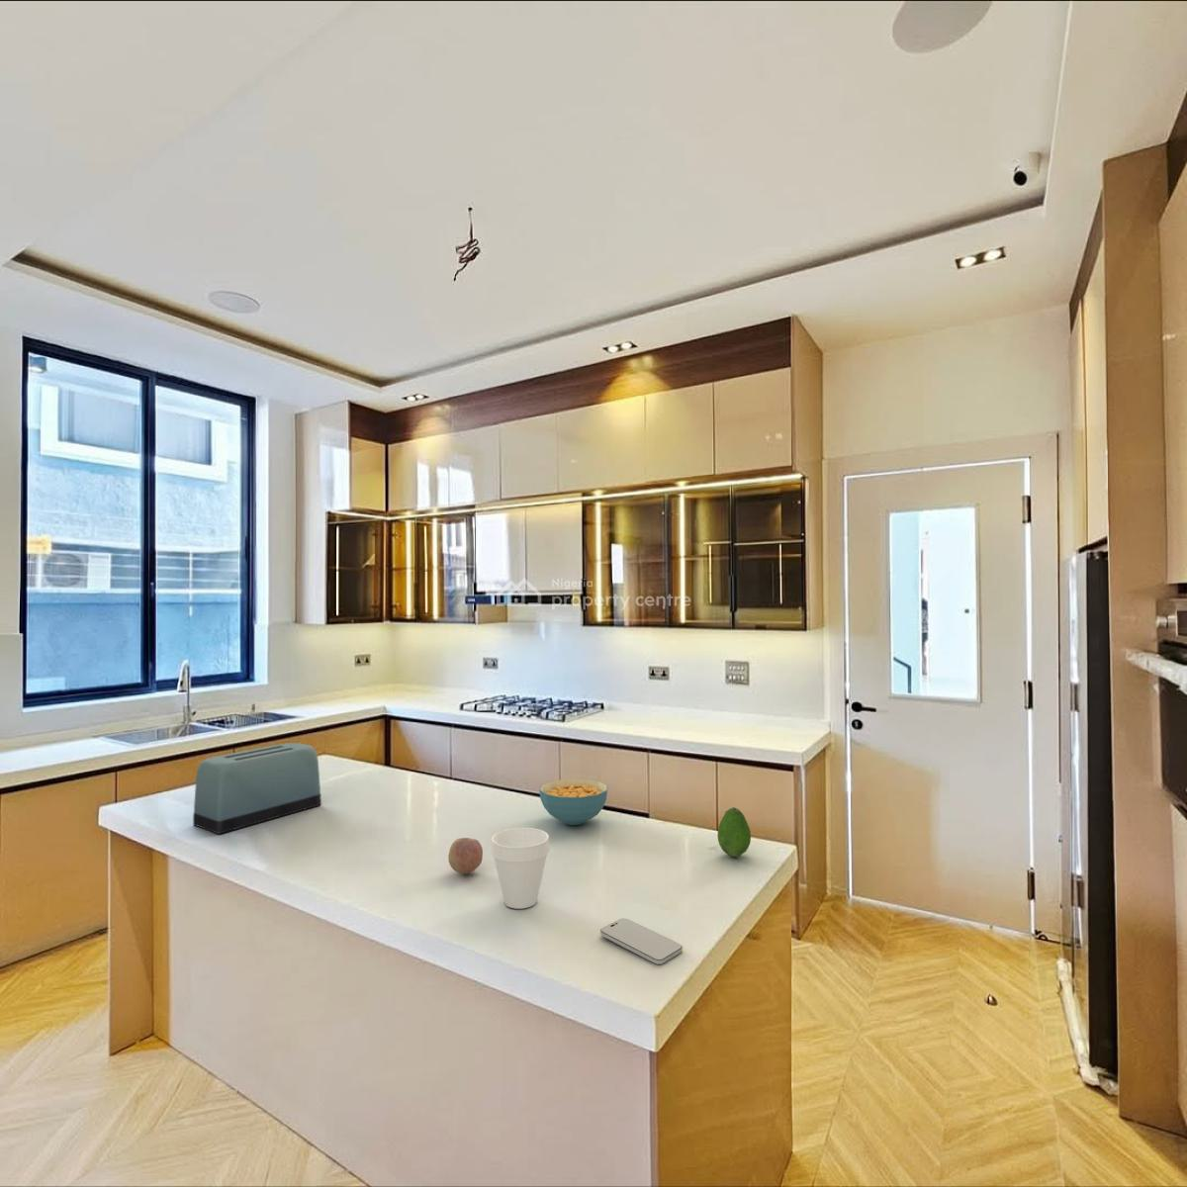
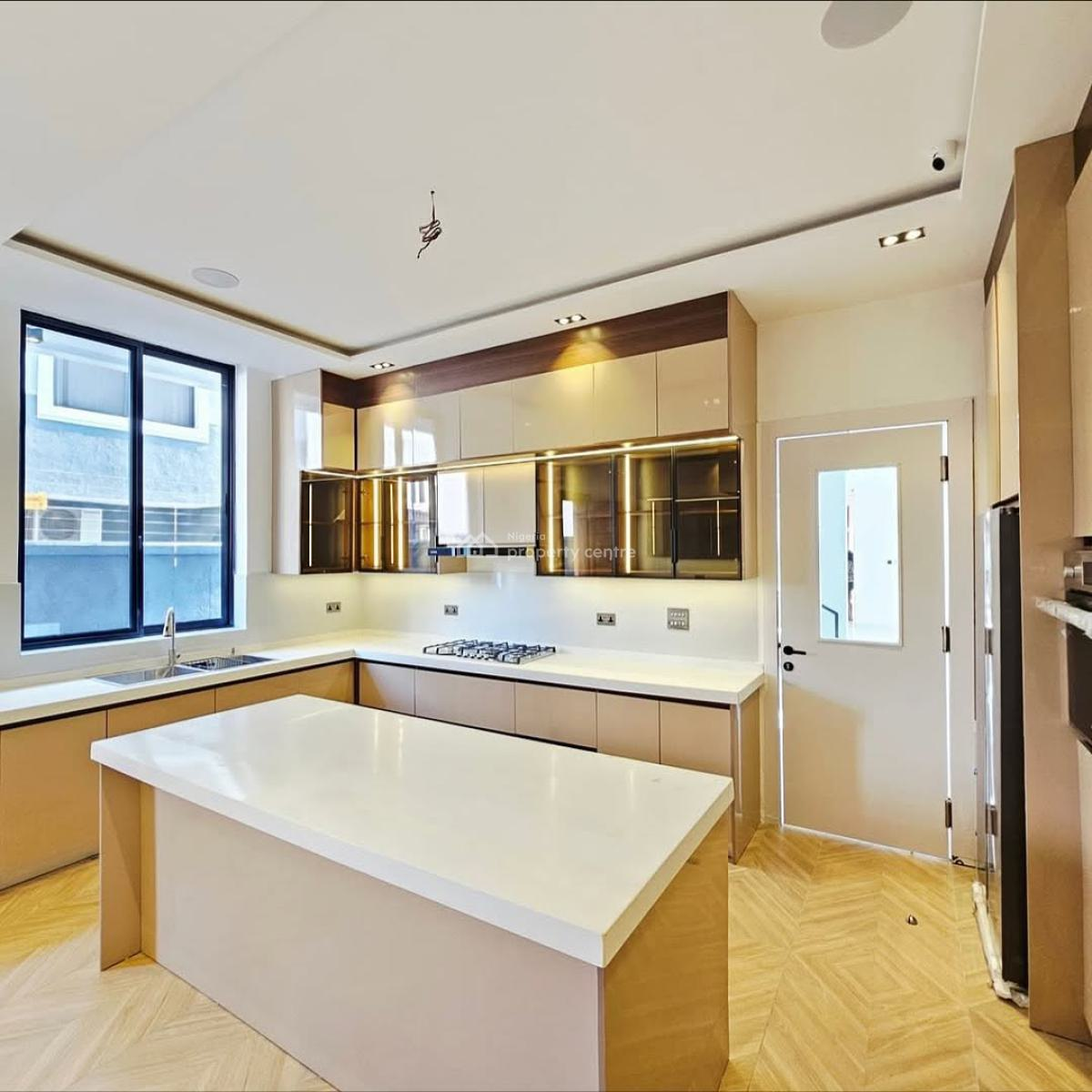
- fruit (465, 855)
- fruit (734, 830)
- smartphone (640, 939)
- cup (521, 869)
- toaster (261, 783)
- cereal bowl (574, 804)
